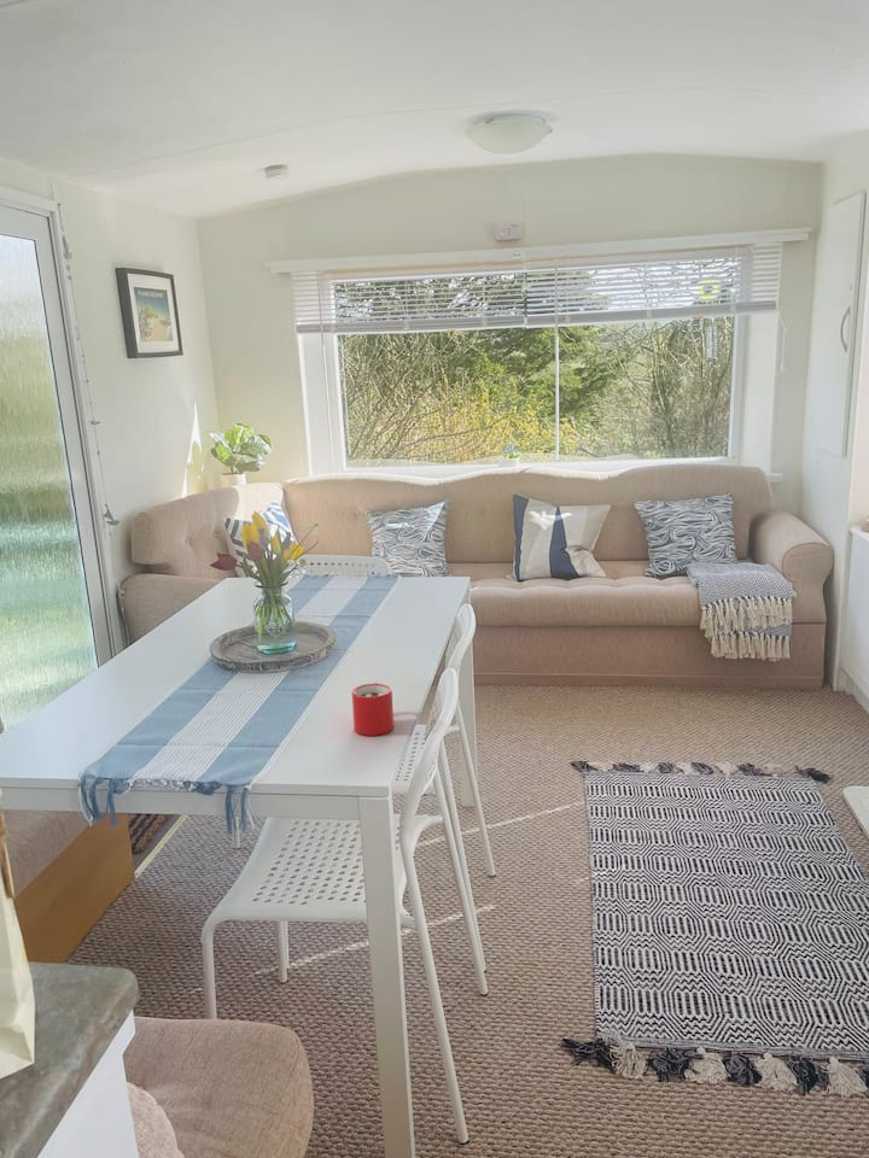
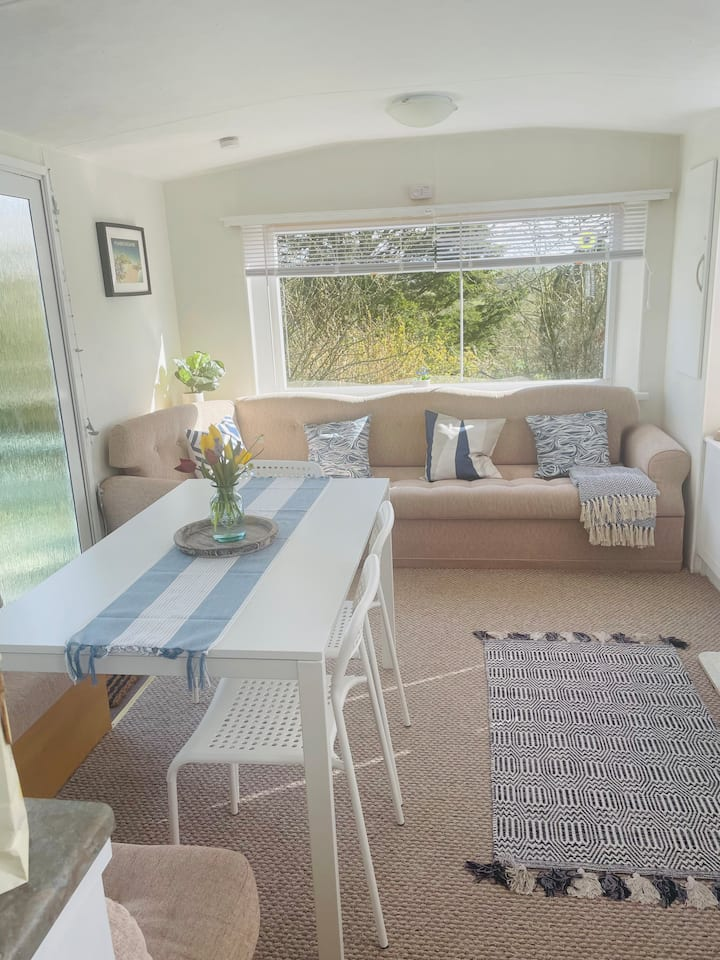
- mug (373, 704)
